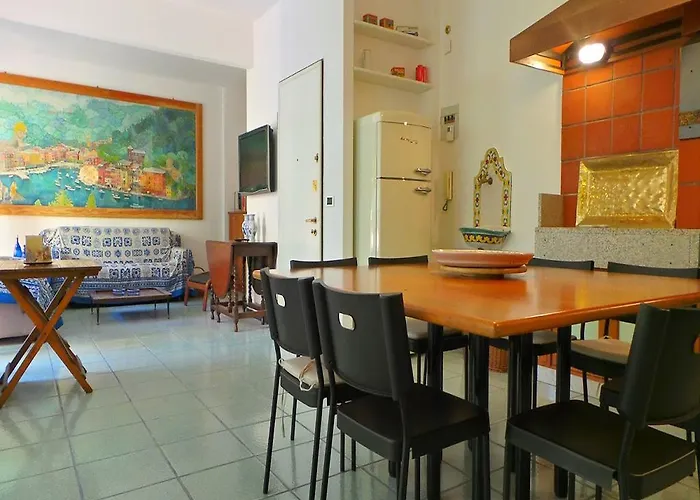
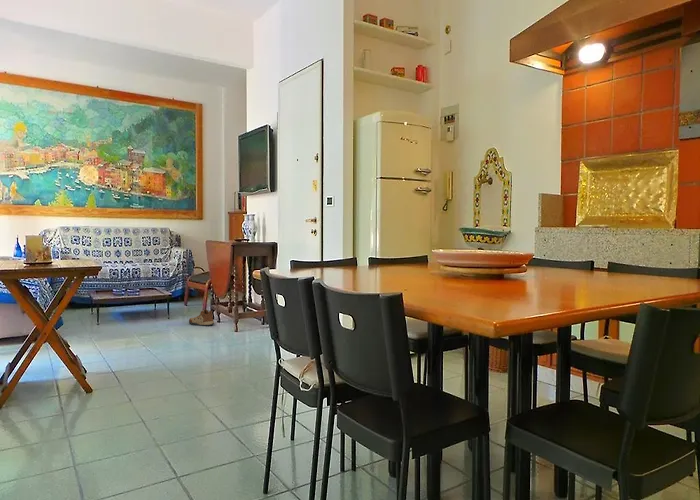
+ shoe (201, 316)
